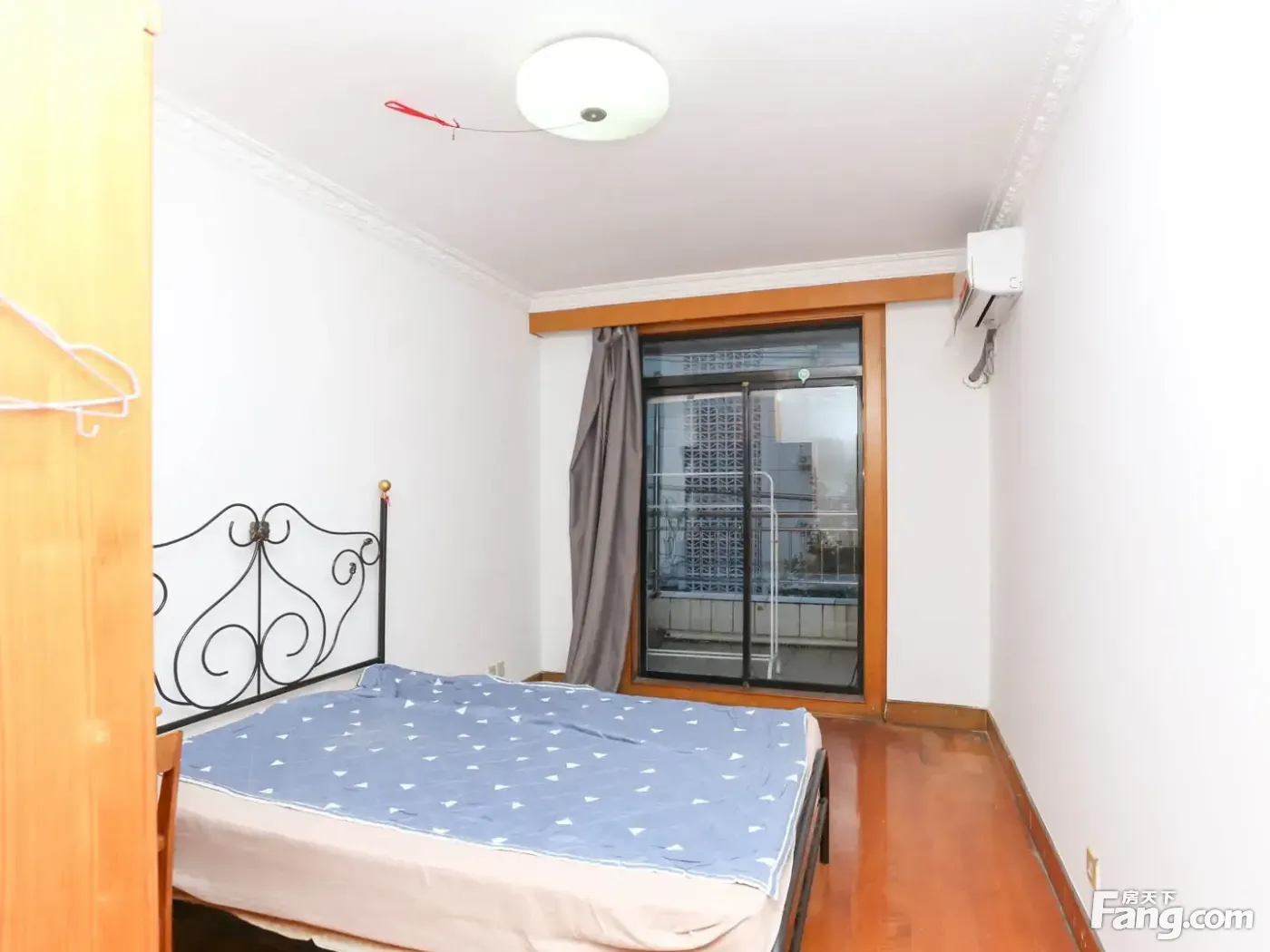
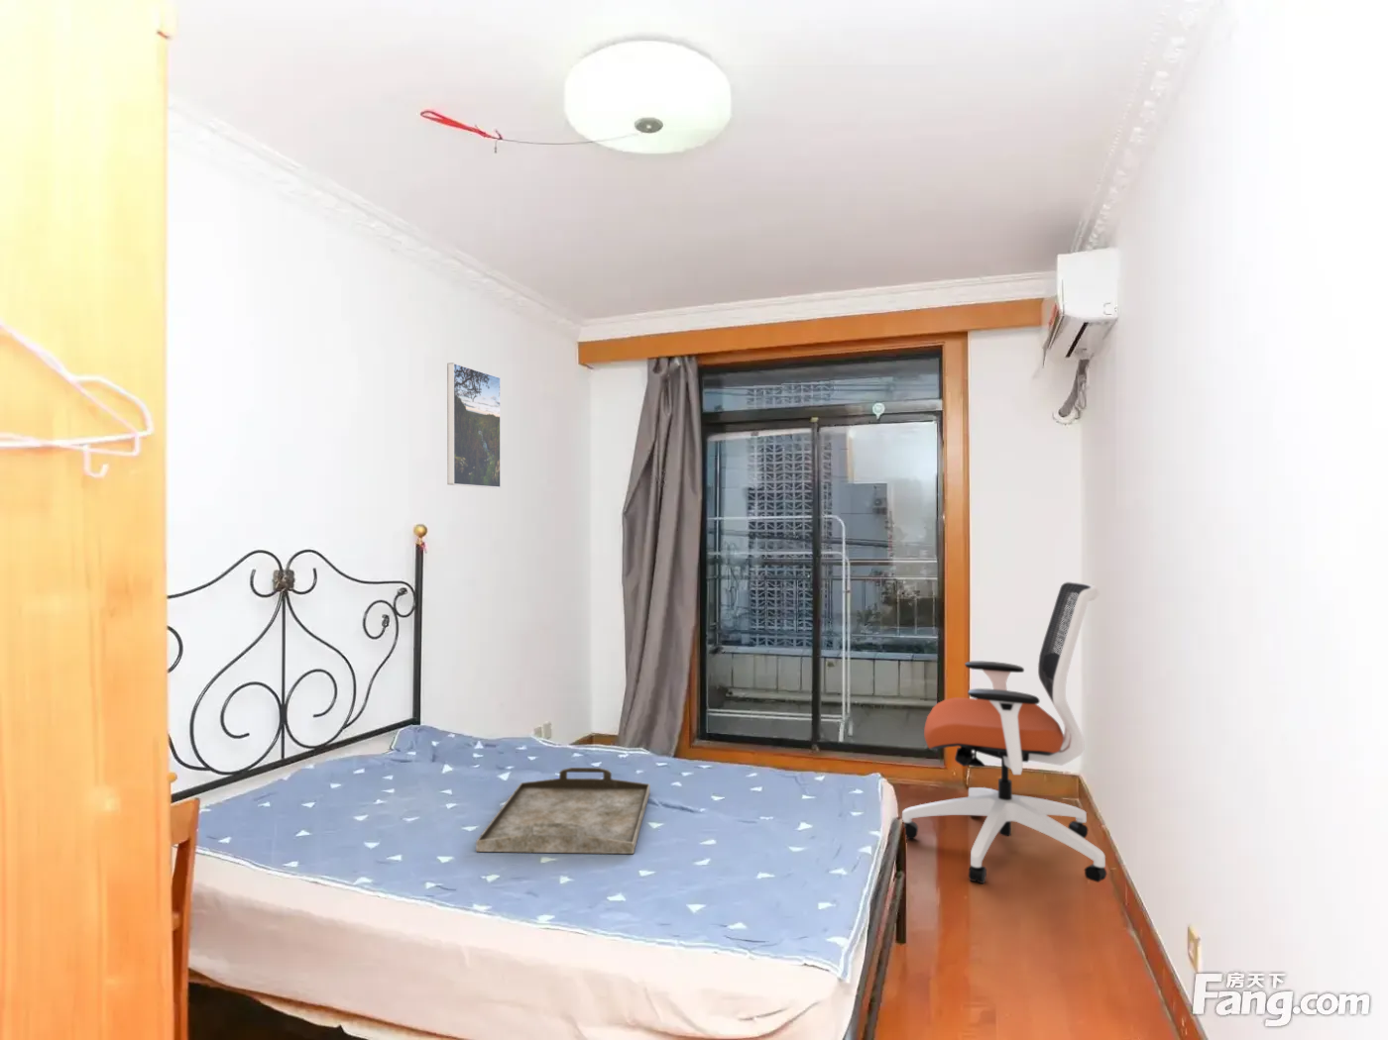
+ serving tray (572, 805)
+ office chair (997, 714)
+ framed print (475, 428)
